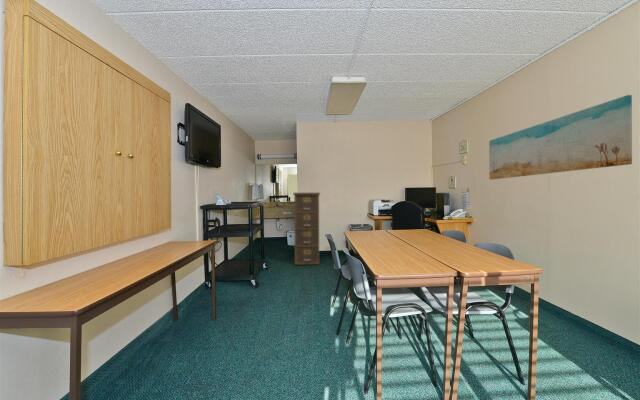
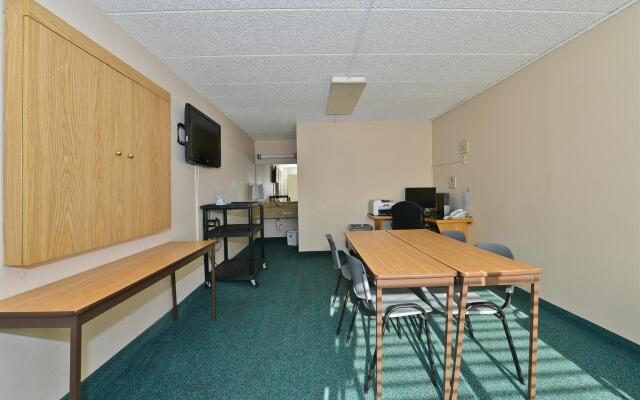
- filing cabinet (307, 226)
- wall art (541, 149)
